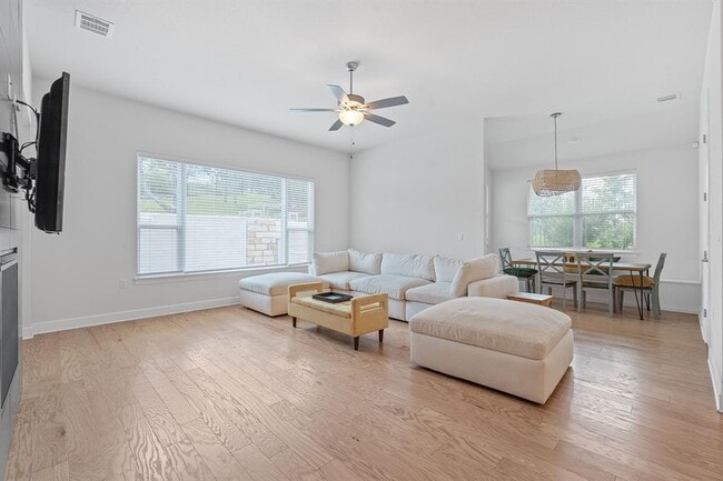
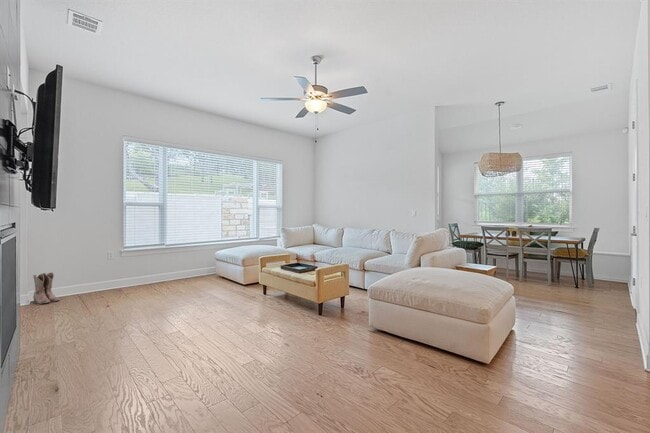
+ boots (46, 287)
